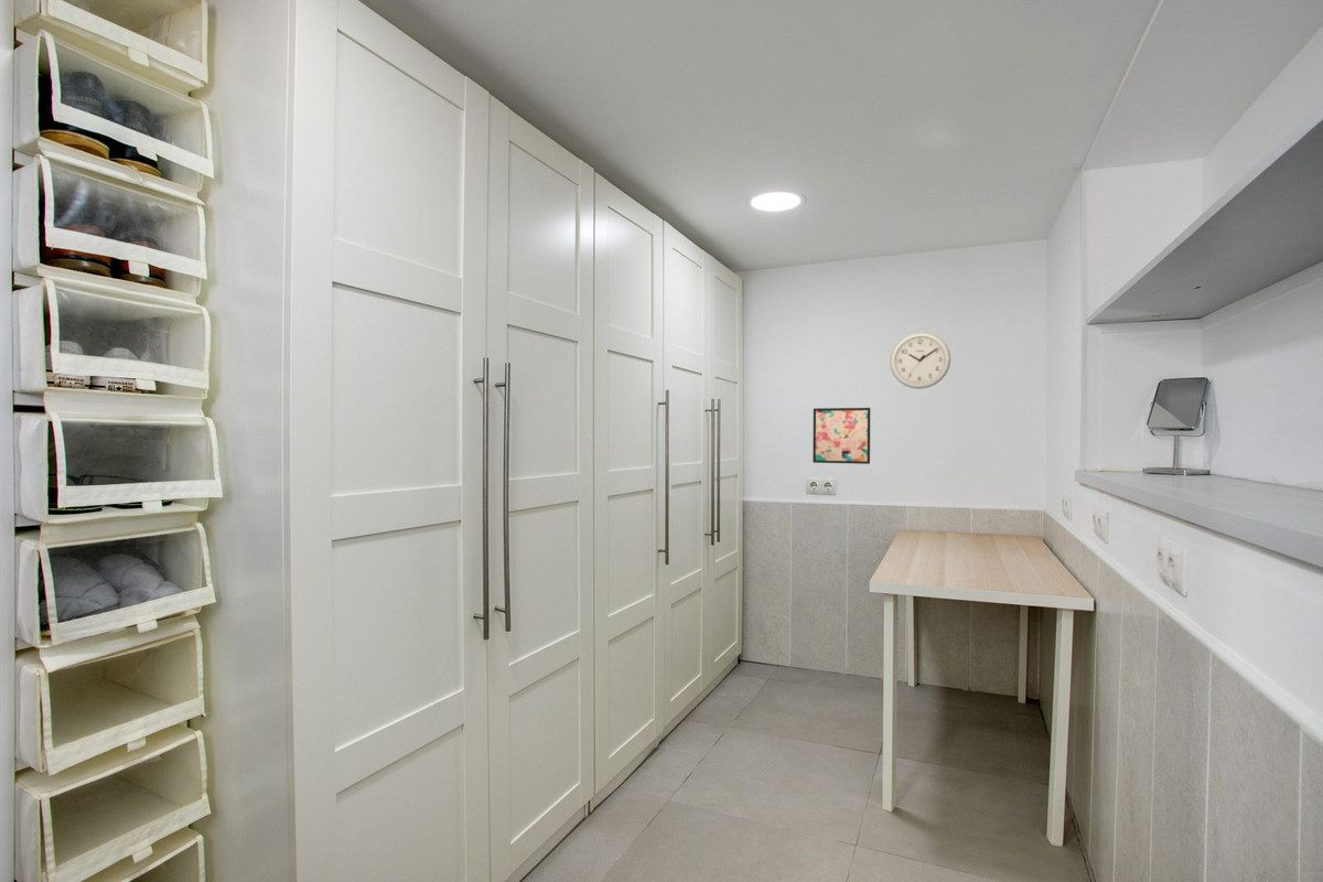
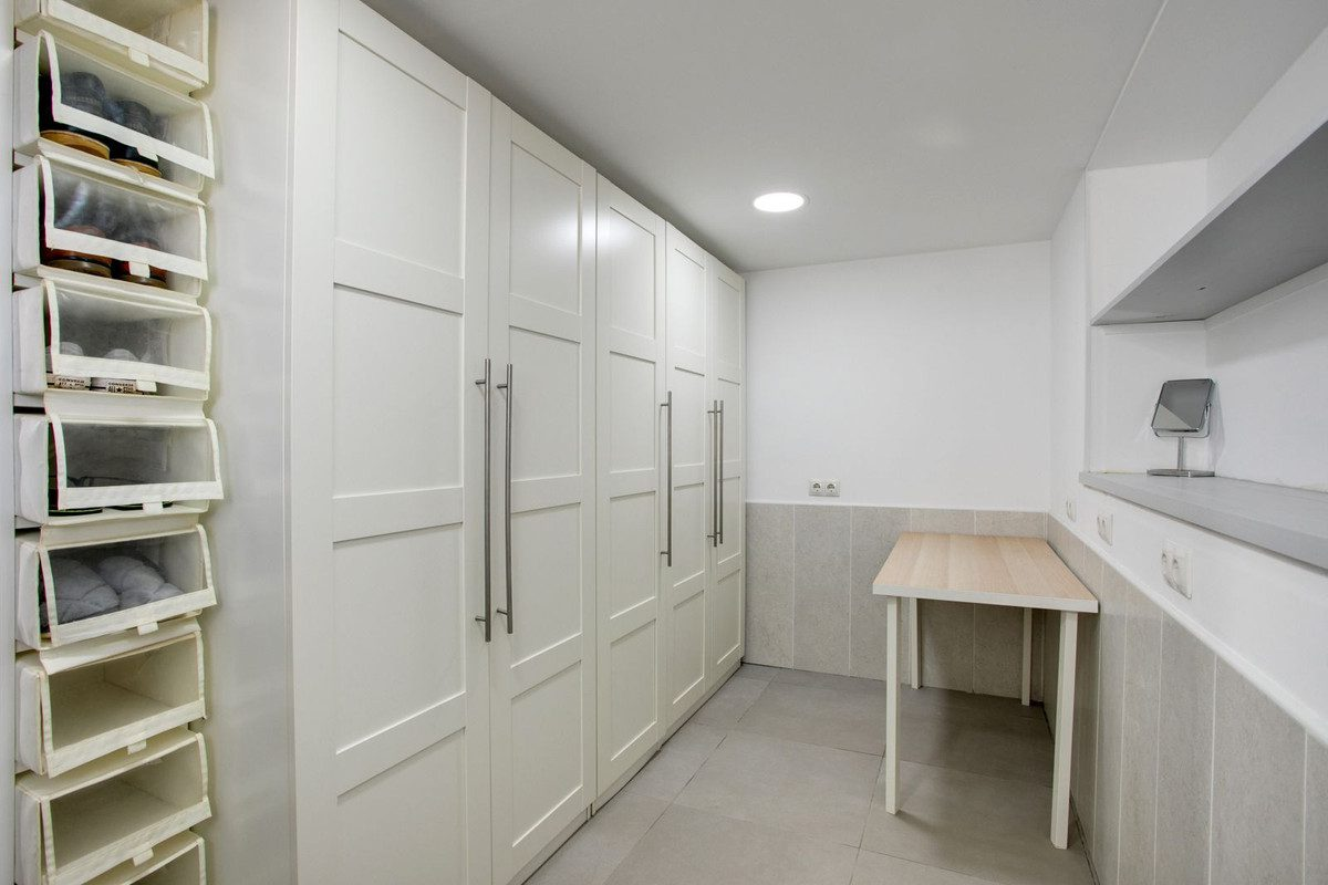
- wall clock (919, 359)
- wall art (840, 435)
